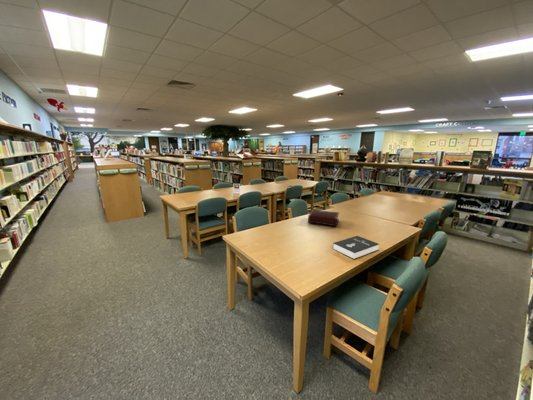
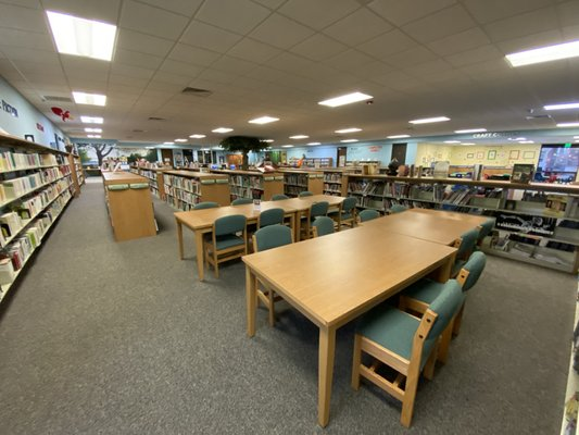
- booklet (355, 246)
- book (323, 217)
